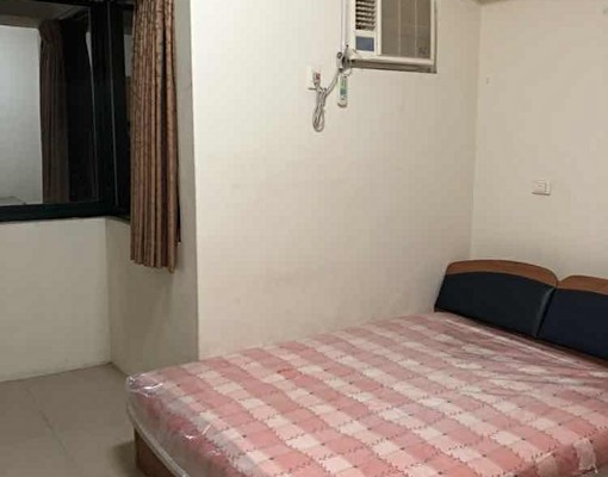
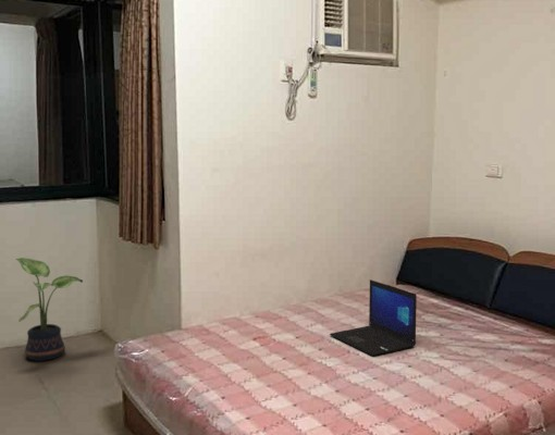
+ potted plant (47, 307)
+ laptop (371, 315)
